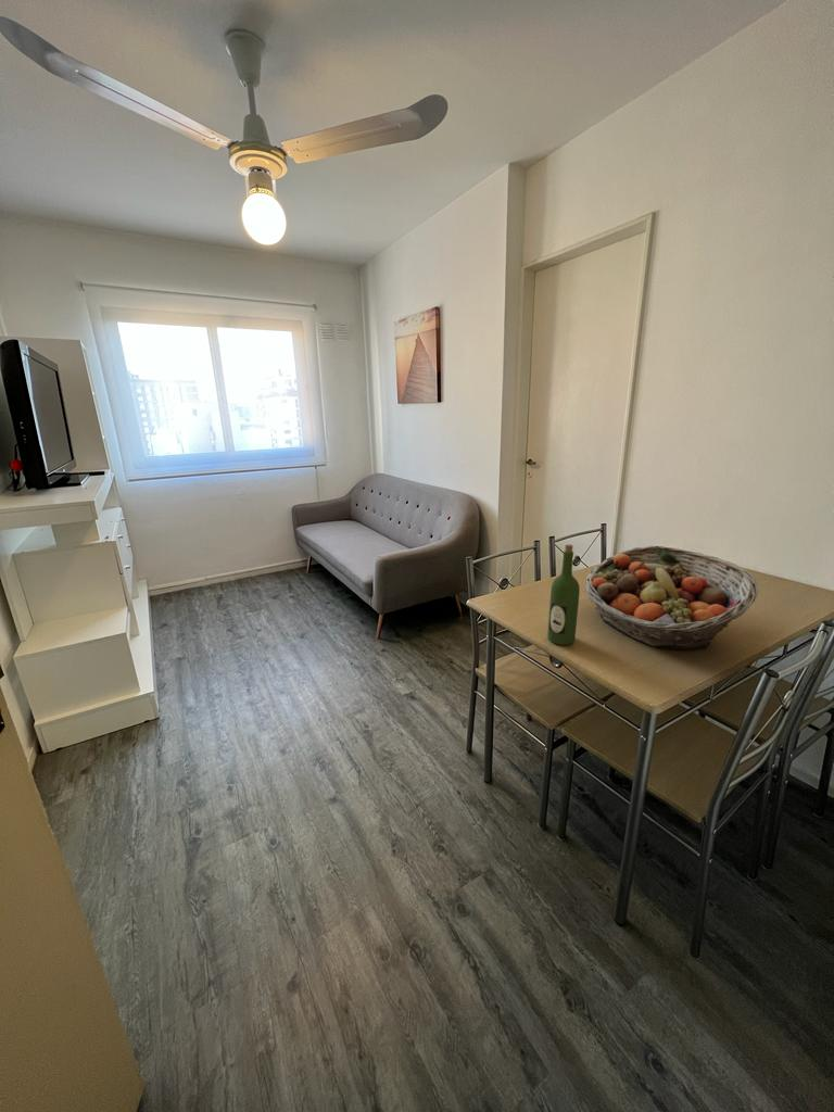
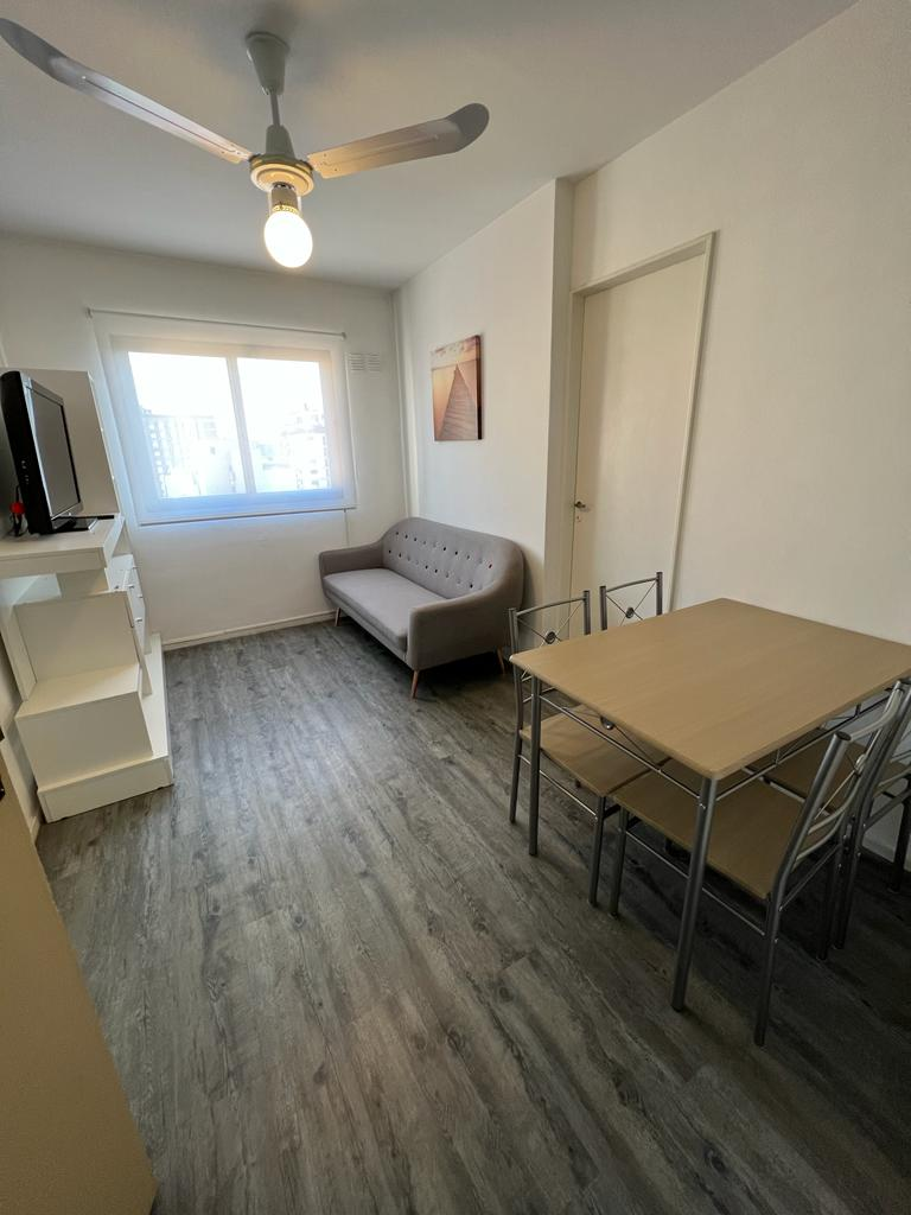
- wine bottle (565, 594)
- fruit basket (660, 593)
